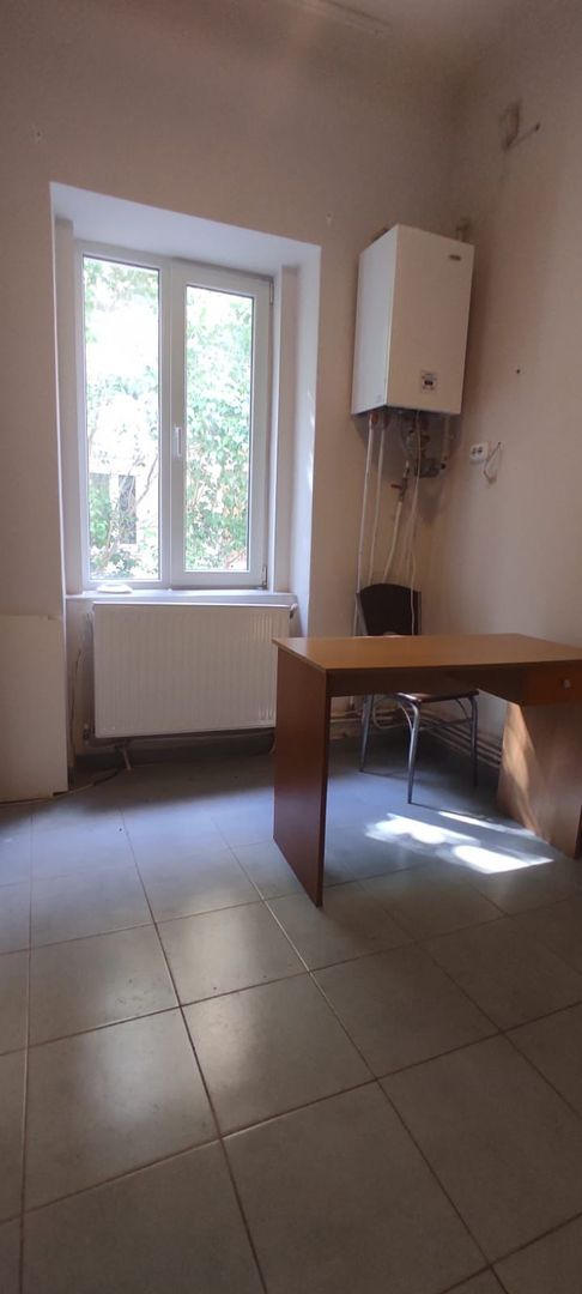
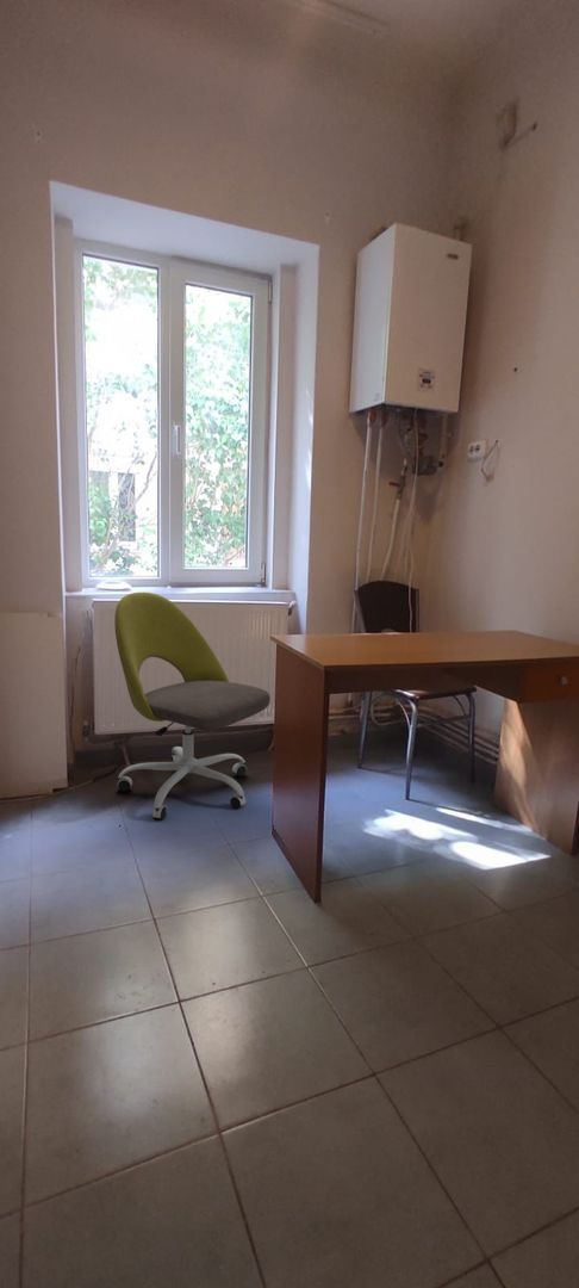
+ office chair (193, 699)
